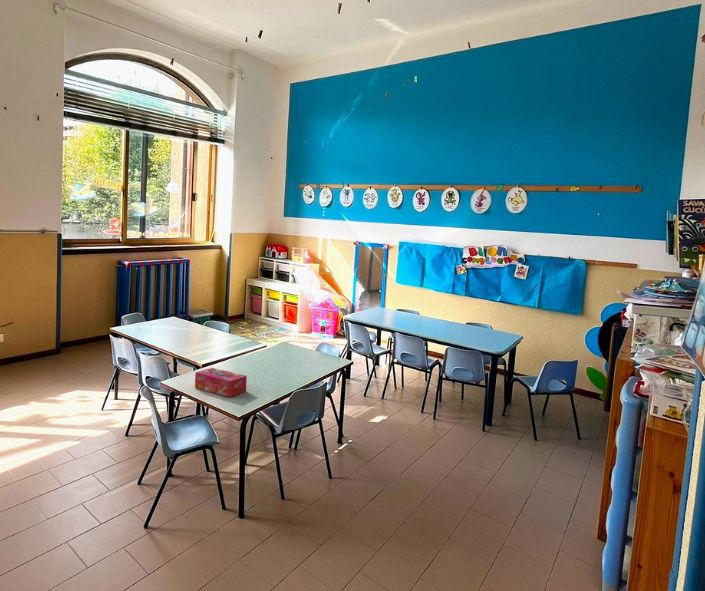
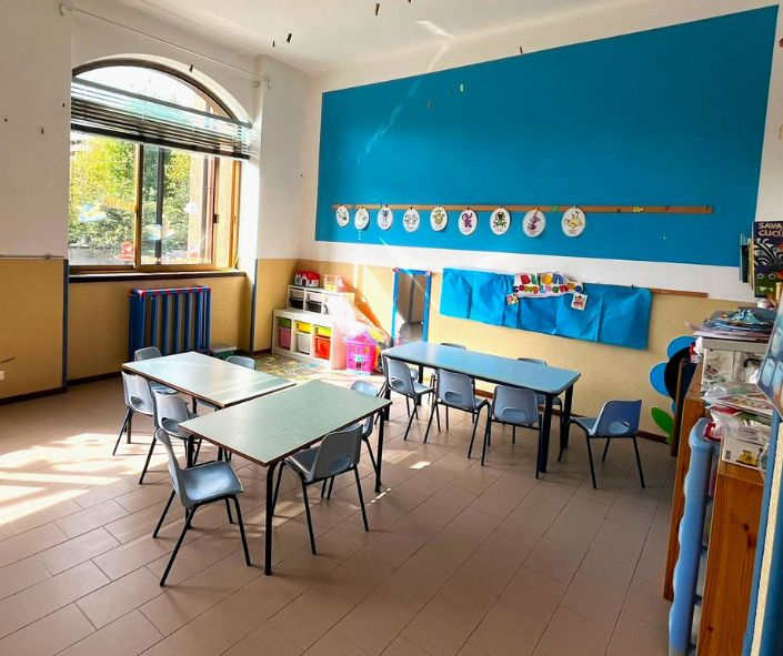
- tissue box (220, 381)
